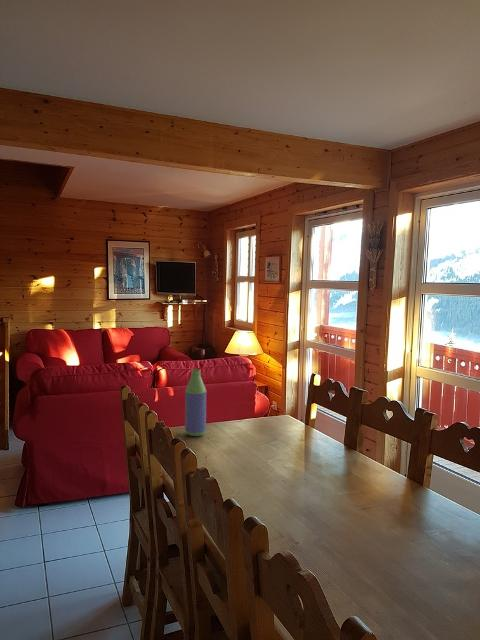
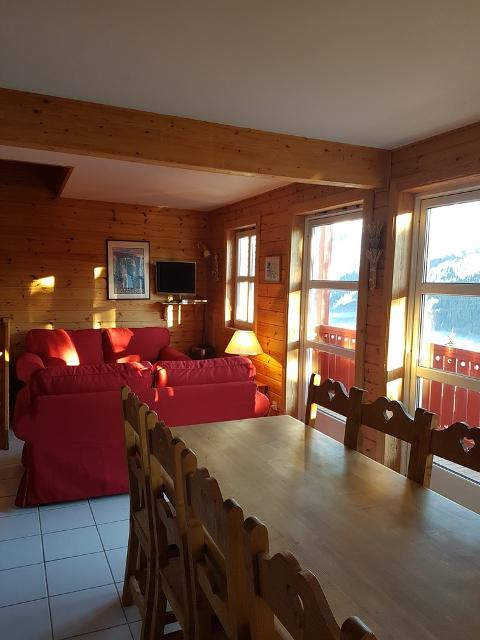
- bottle (195, 402)
